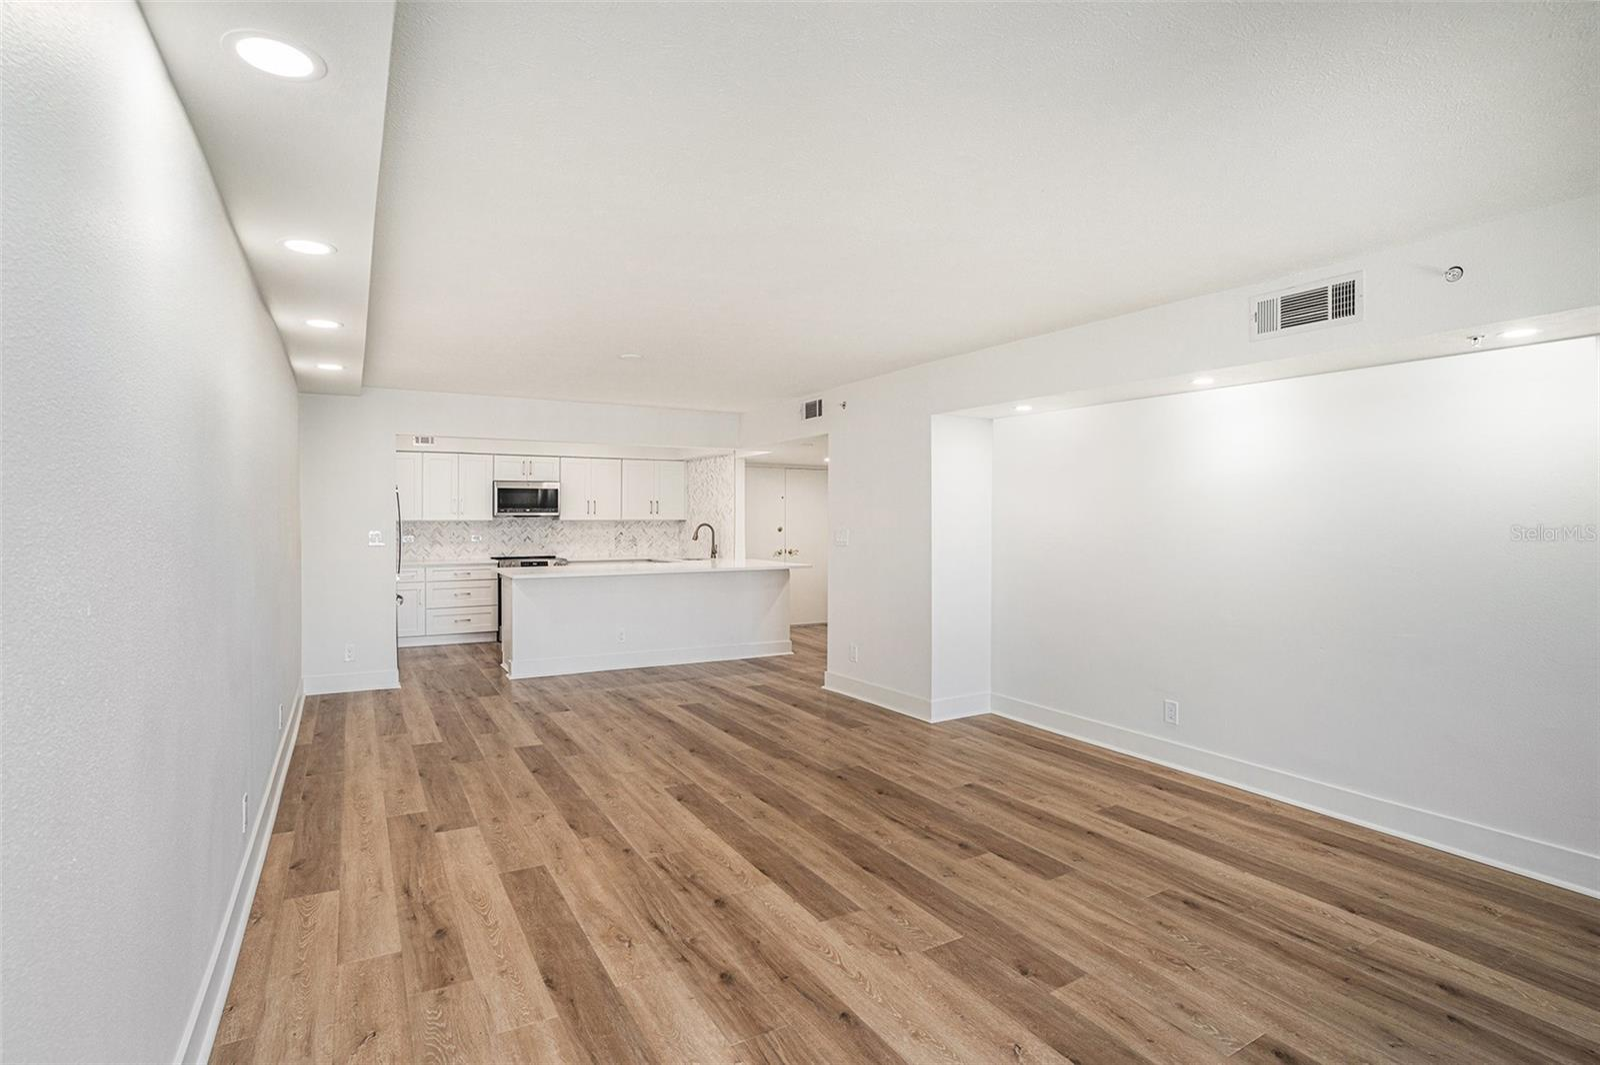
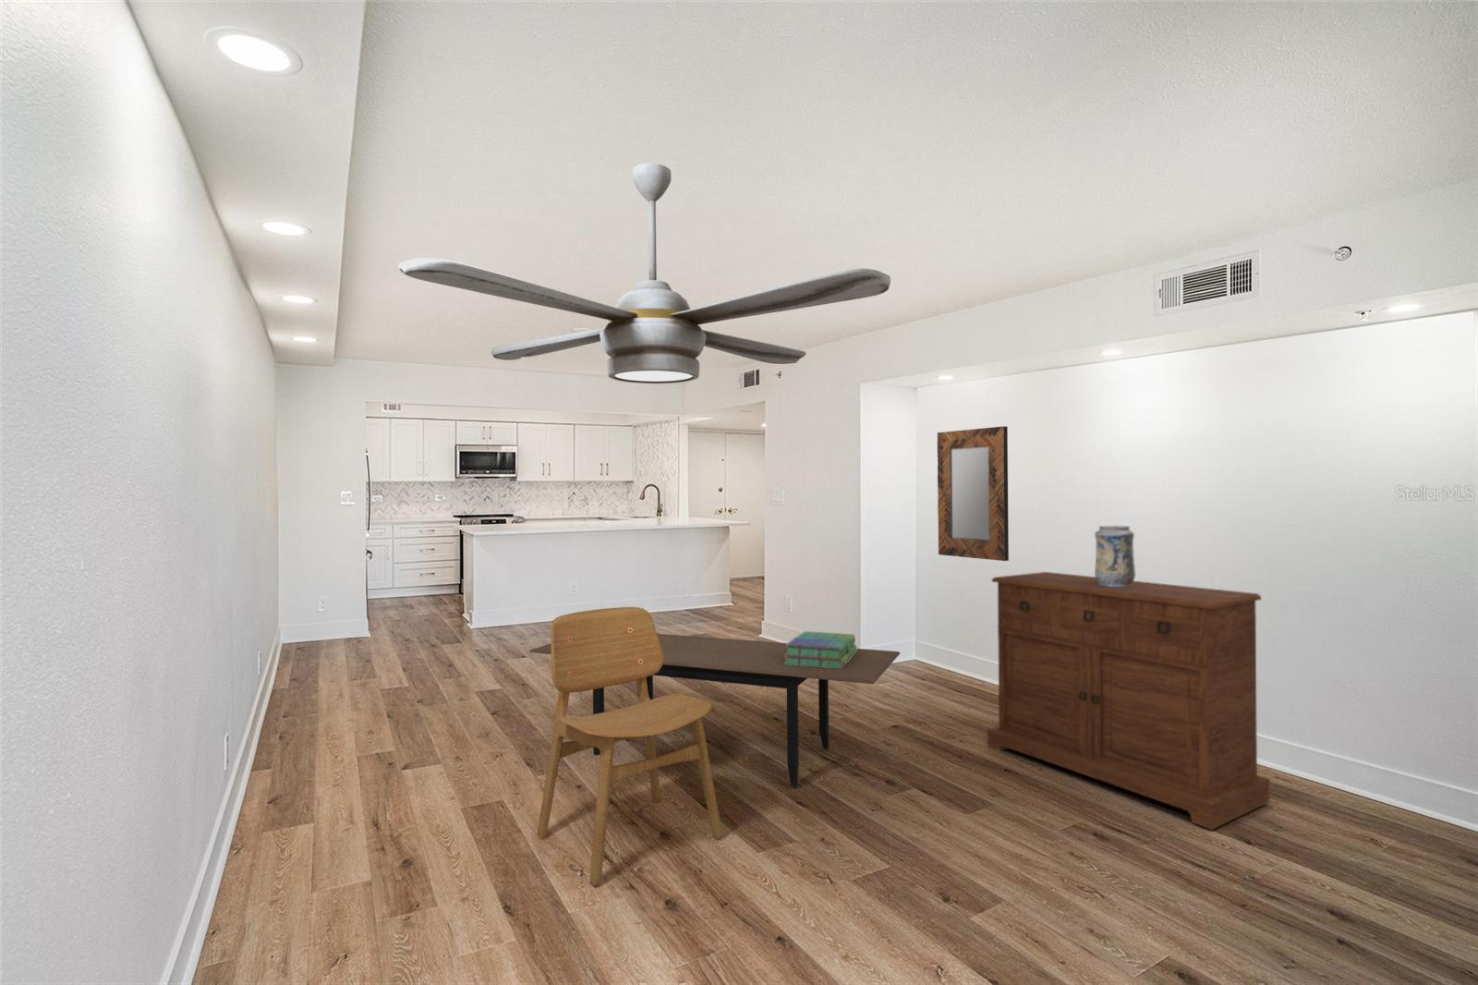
+ stack of books (821, 648)
+ decorative vase (1114, 554)
+ dining table (715, 680)
+ sideboard (1114, 678)
+ ceiling fan (652, 275)
+ dining chair (629, 727)
+ home mirror (970, 494)
